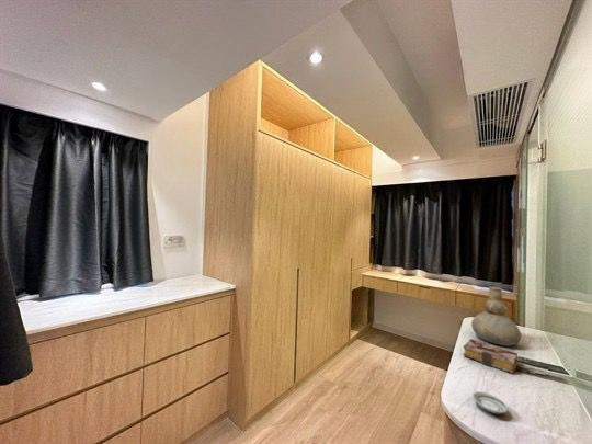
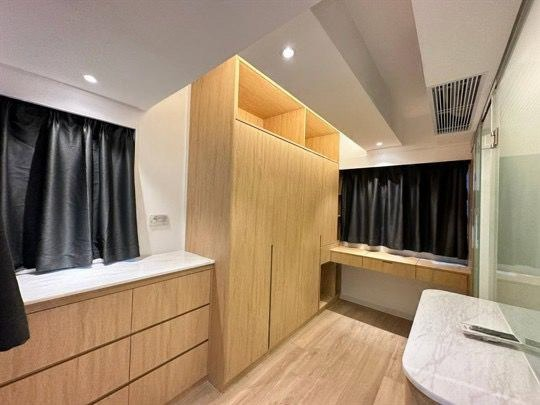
- vase (494, 312)
- saucer (489, 403)
- book (489, 354)
